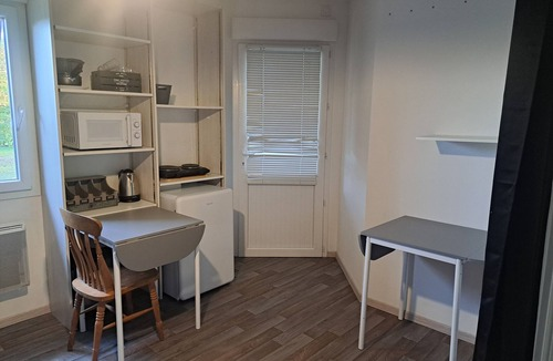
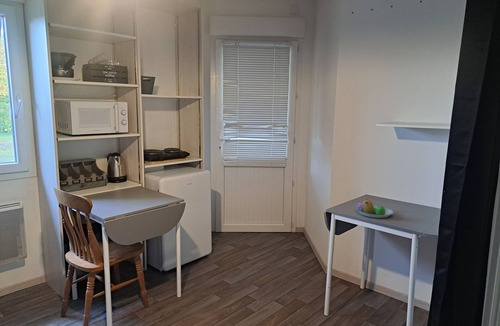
+ fruit bowl (374, 207)
